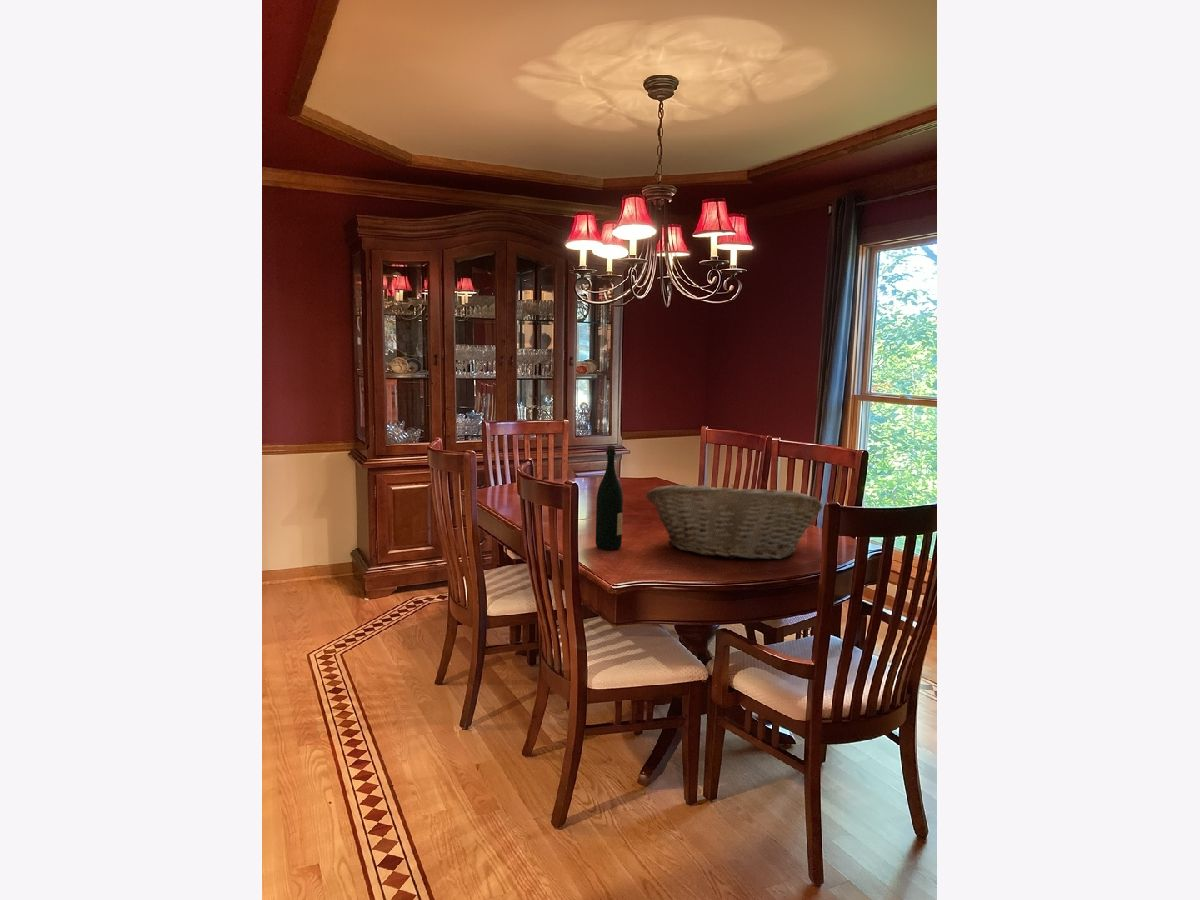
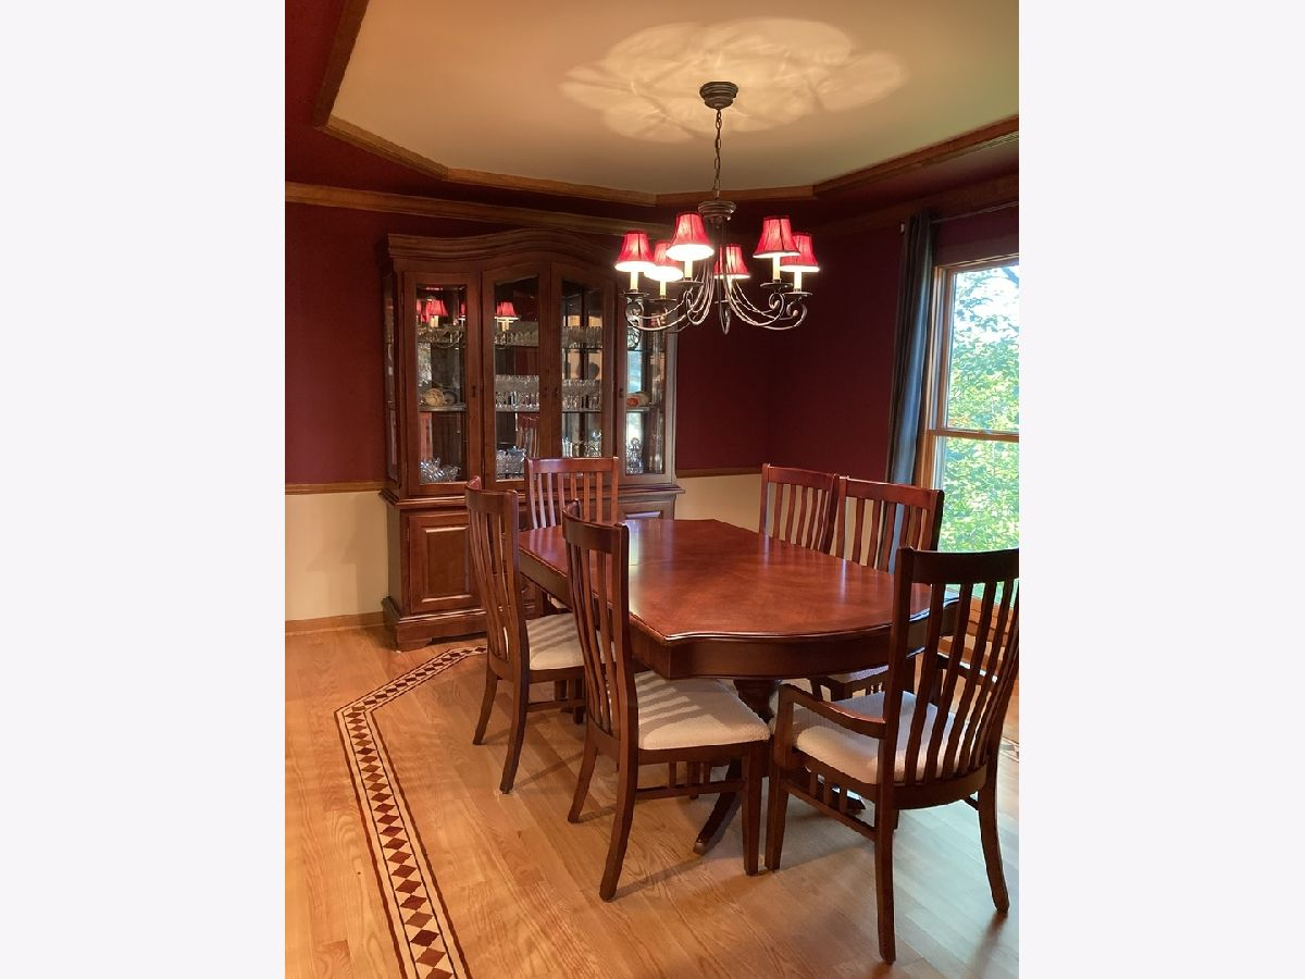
- fruit basket (732, 514)
- wine bottle (609, 496)
